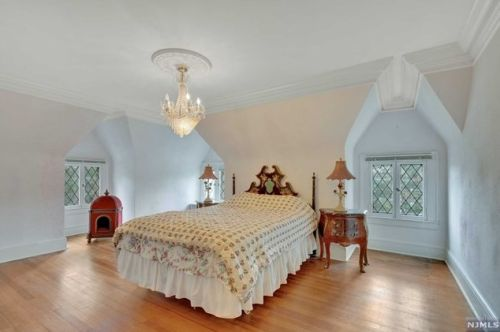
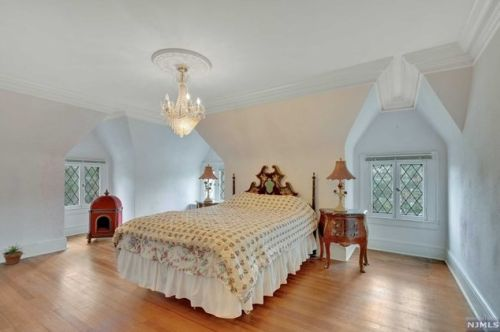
+ potted plant (14, 253)
